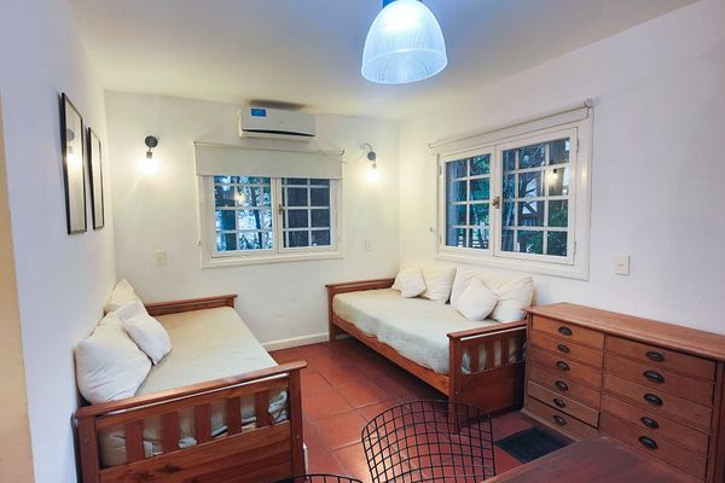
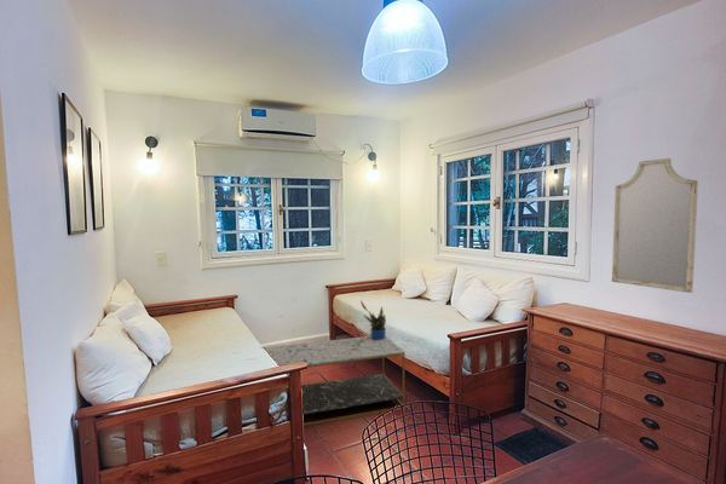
+ coffee table (322, 382)
+ potted plant (374, 319)
+ home mirror (651, 224)
